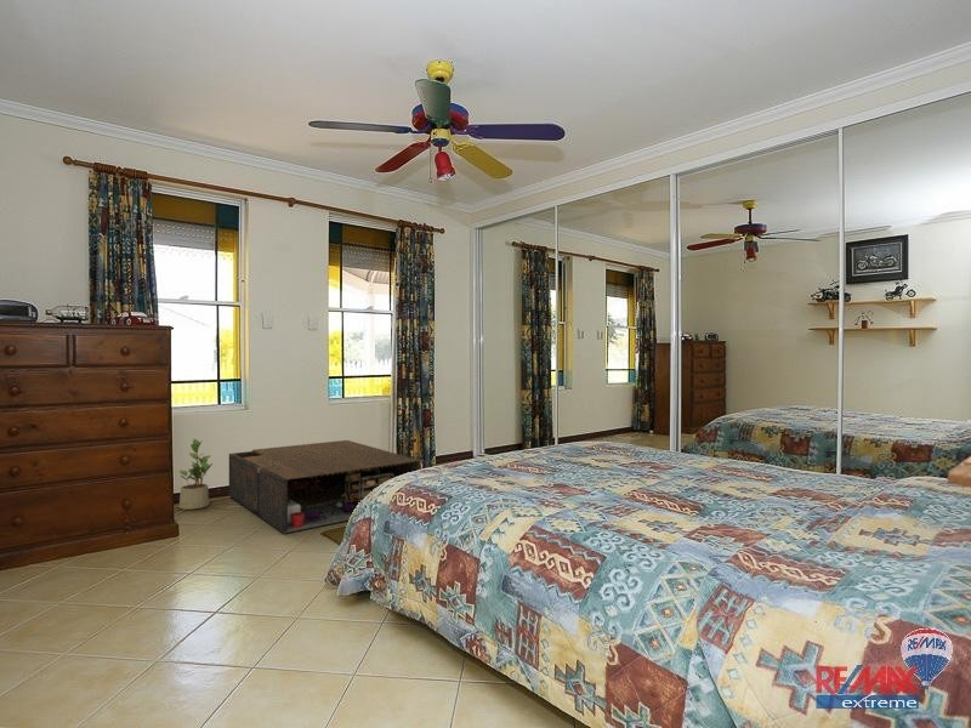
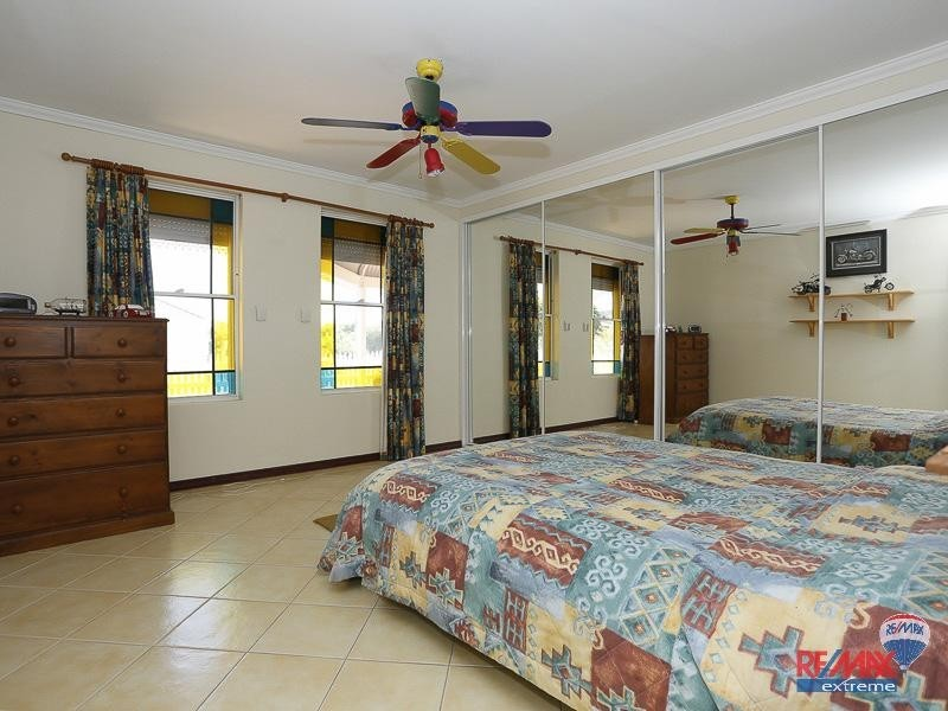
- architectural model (322, 474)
- potted plant (195, 472)
